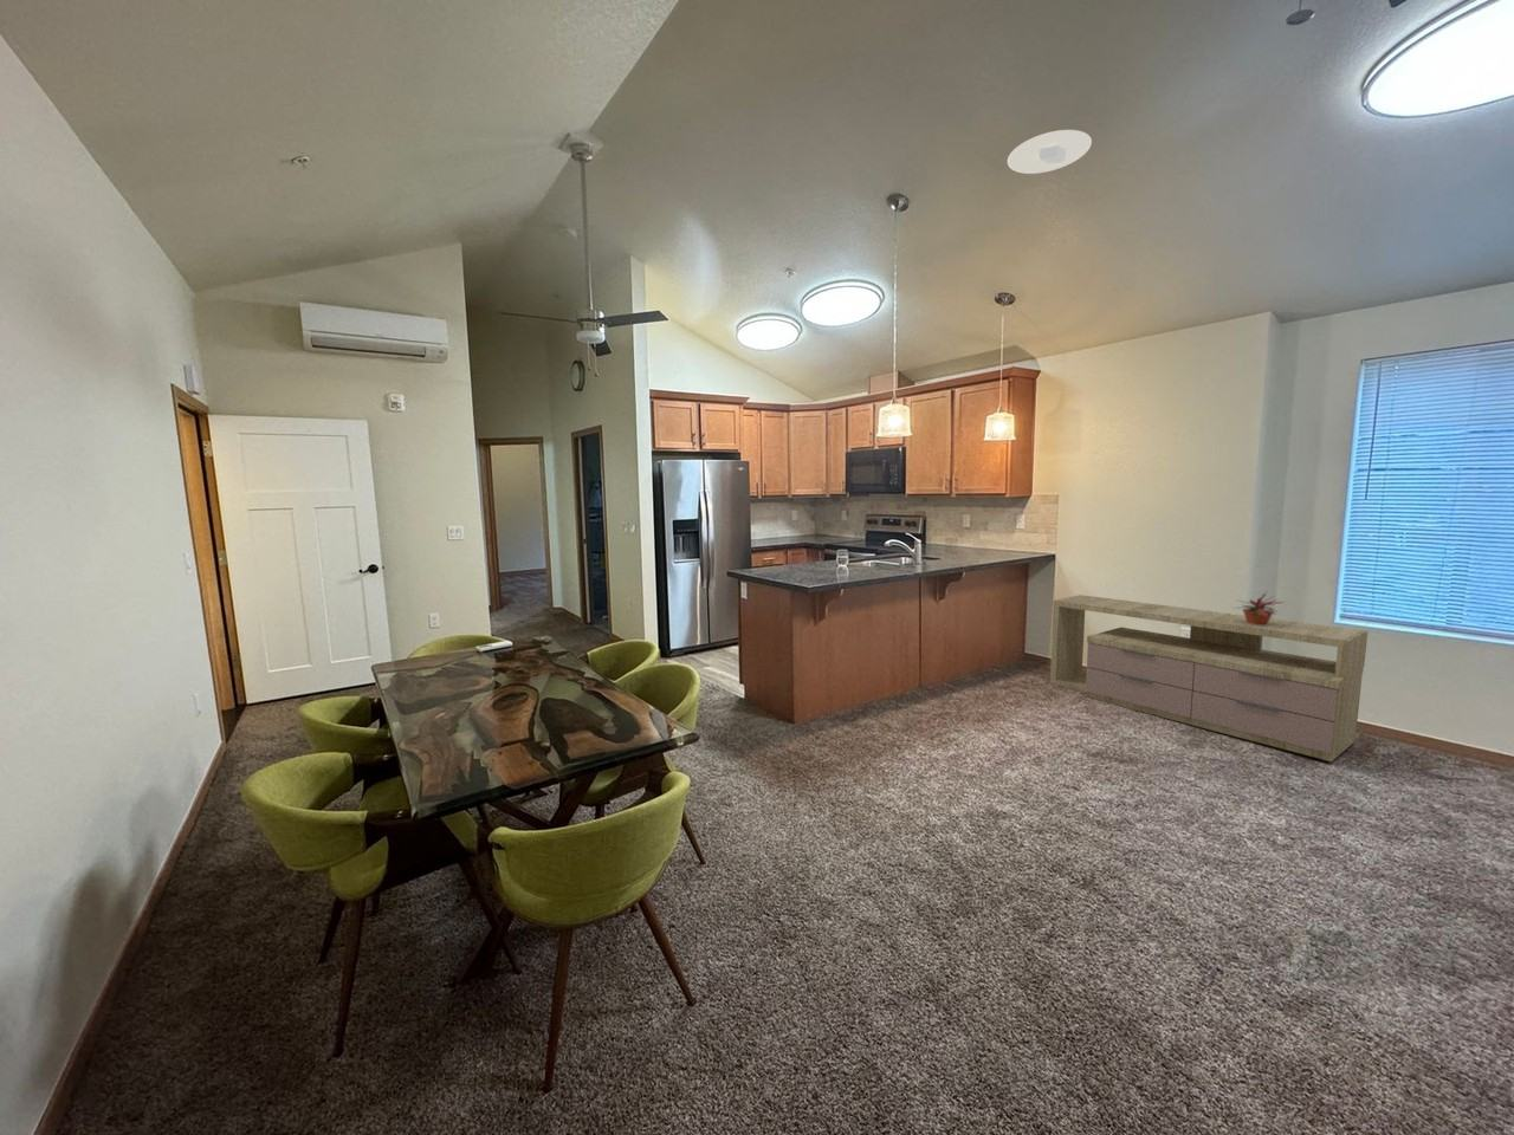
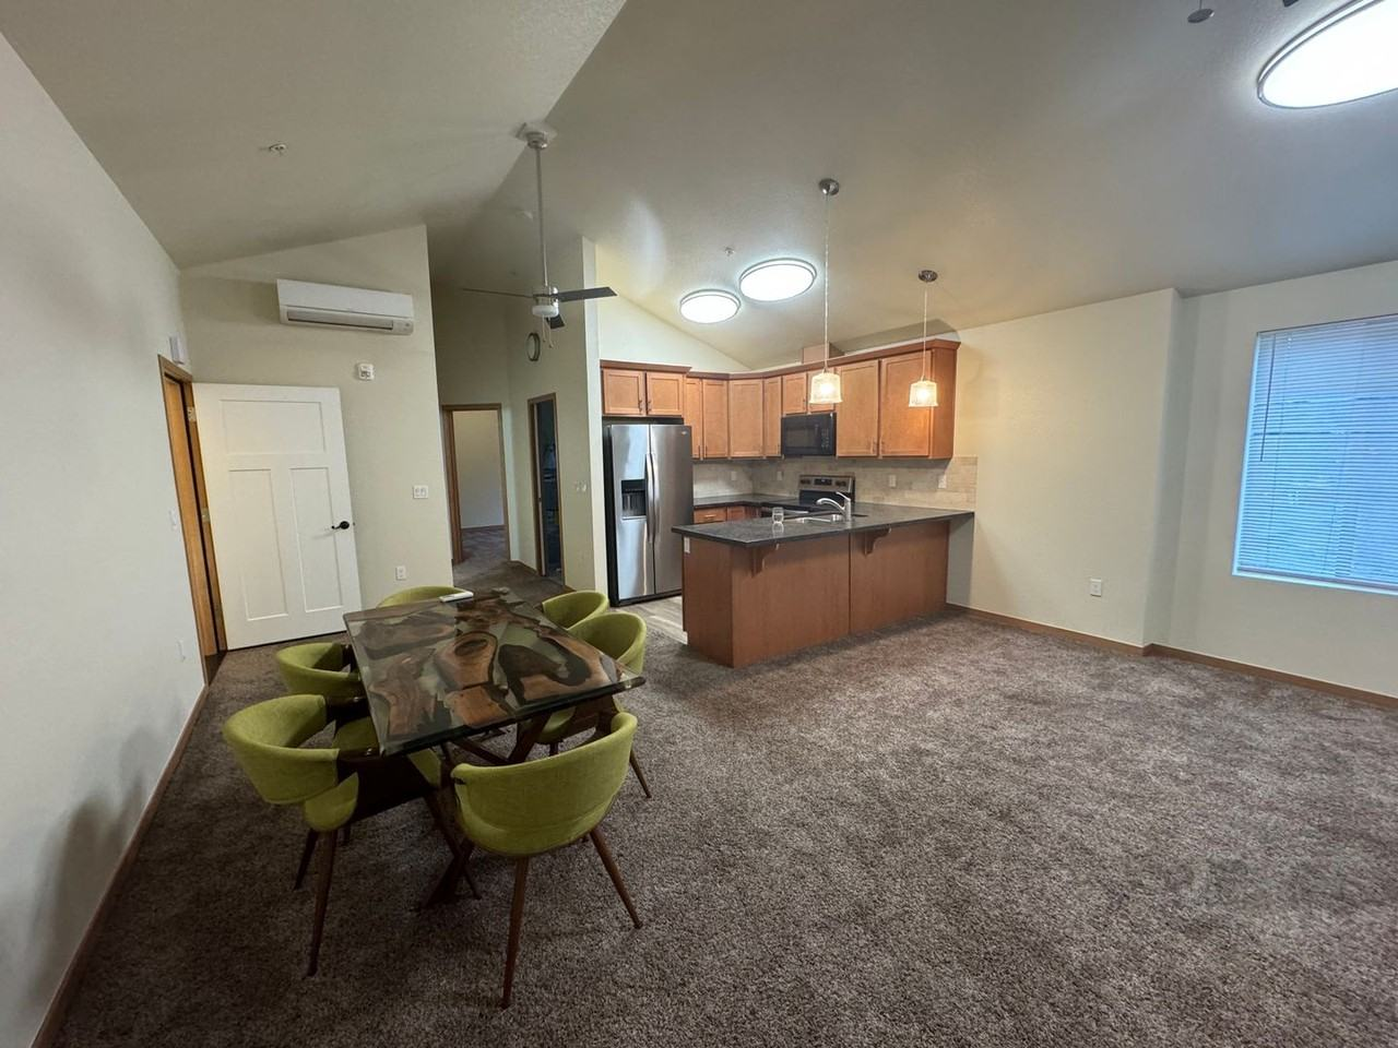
- potted plant (1259, 606)
- sideboard (1180, 662)
- recessed light (1048, 148)
